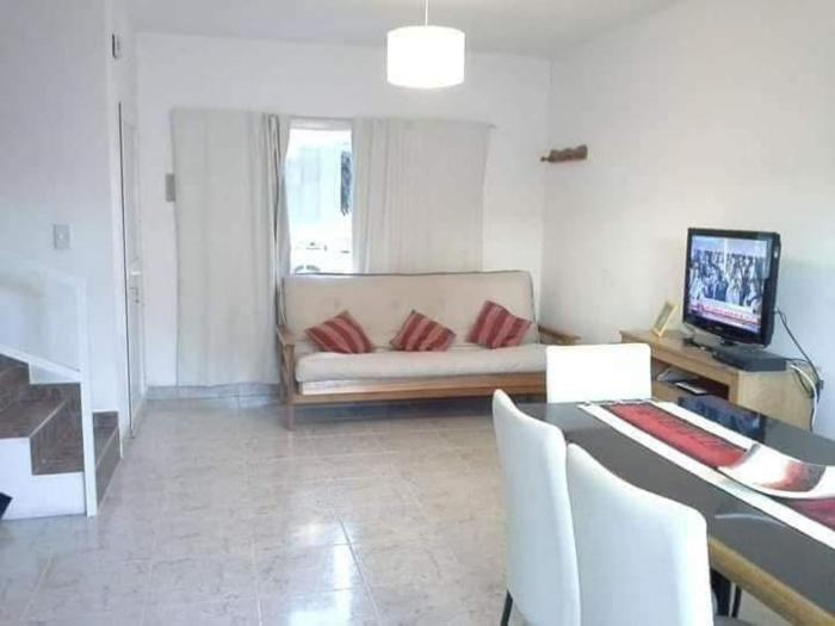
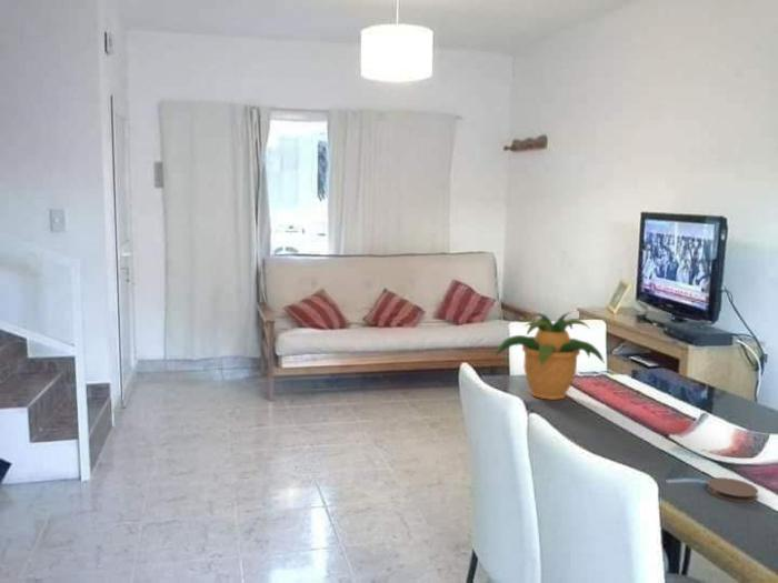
+ coaster (731, 489)
+ potted plant (556, 353)
